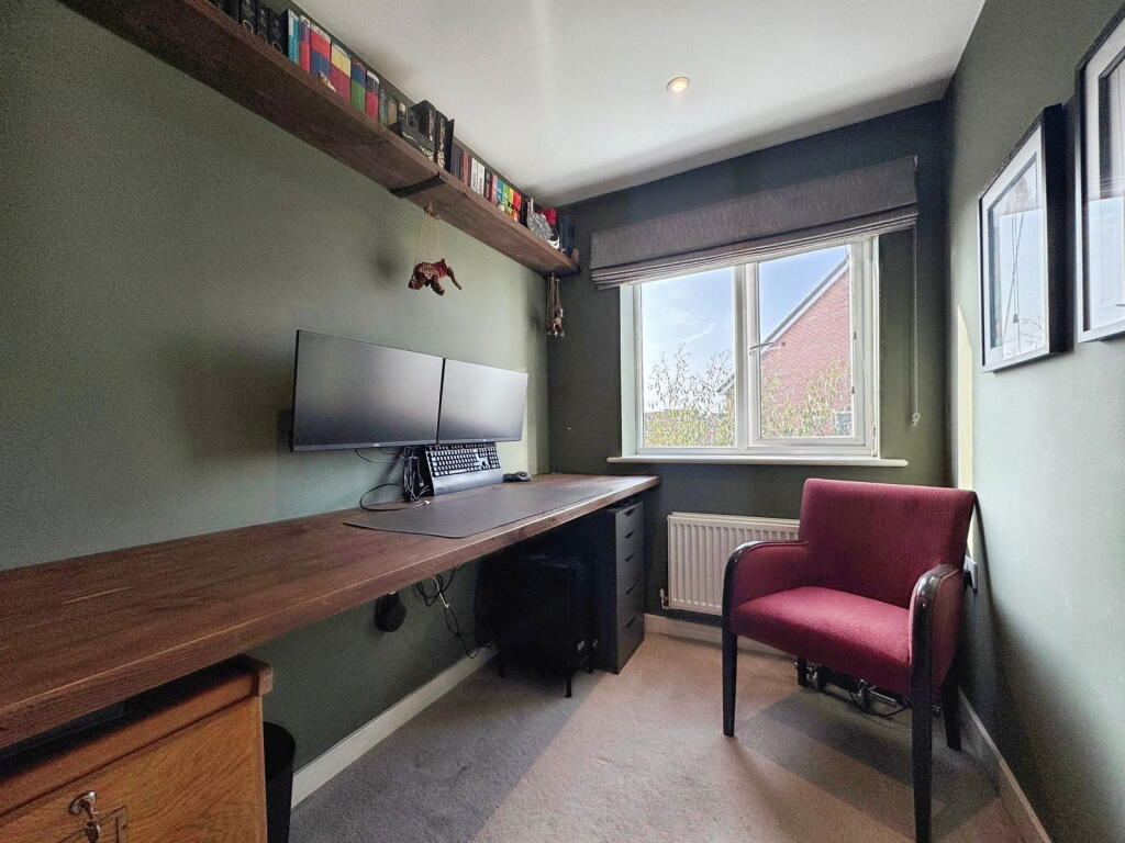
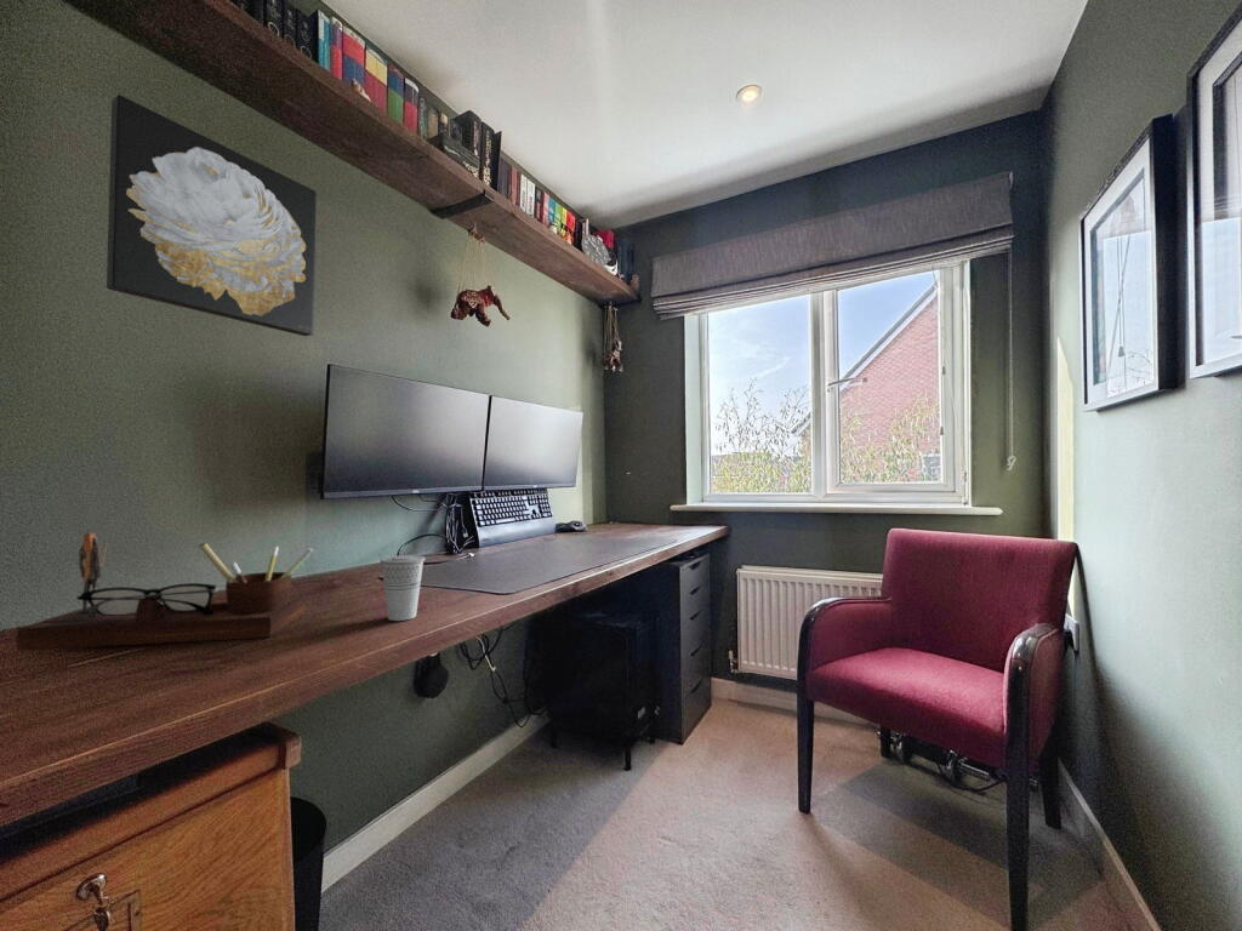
+ desk organizer (187, 583)
+ wall art (226, 233)
+ cup (401, 587)
